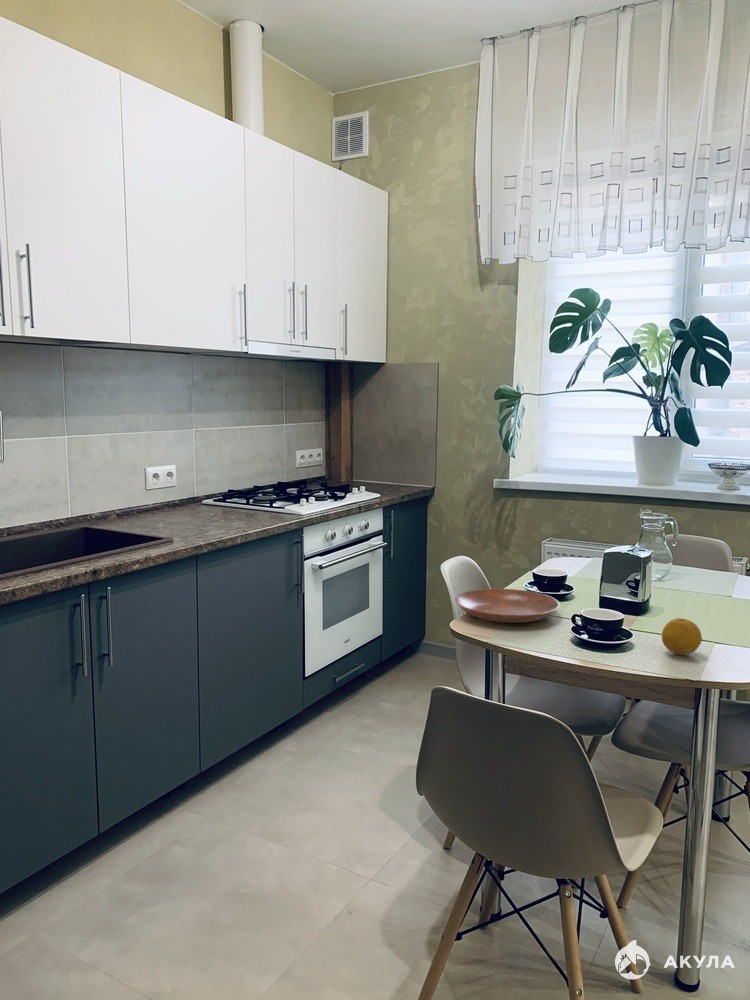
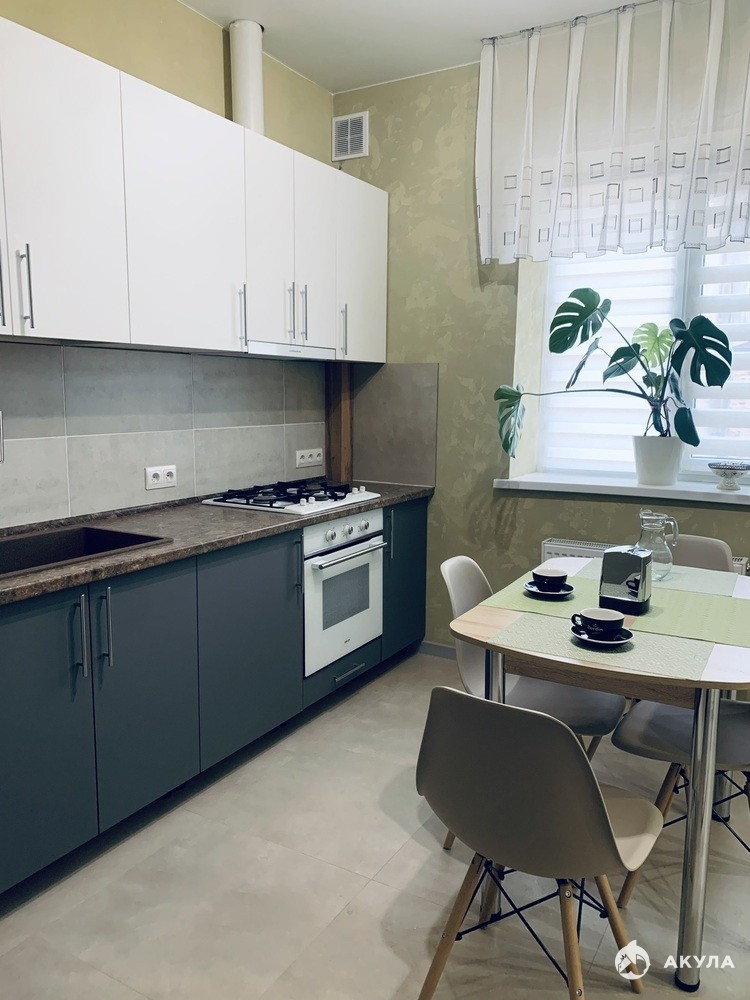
- bowl (506, 607)
- fruit (681, 636)
